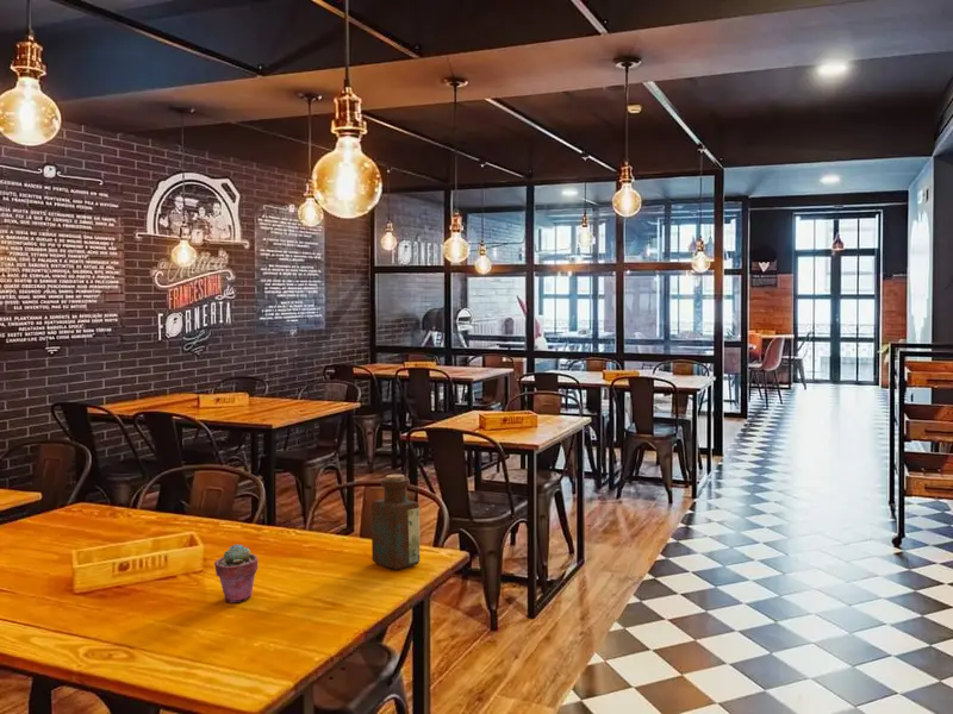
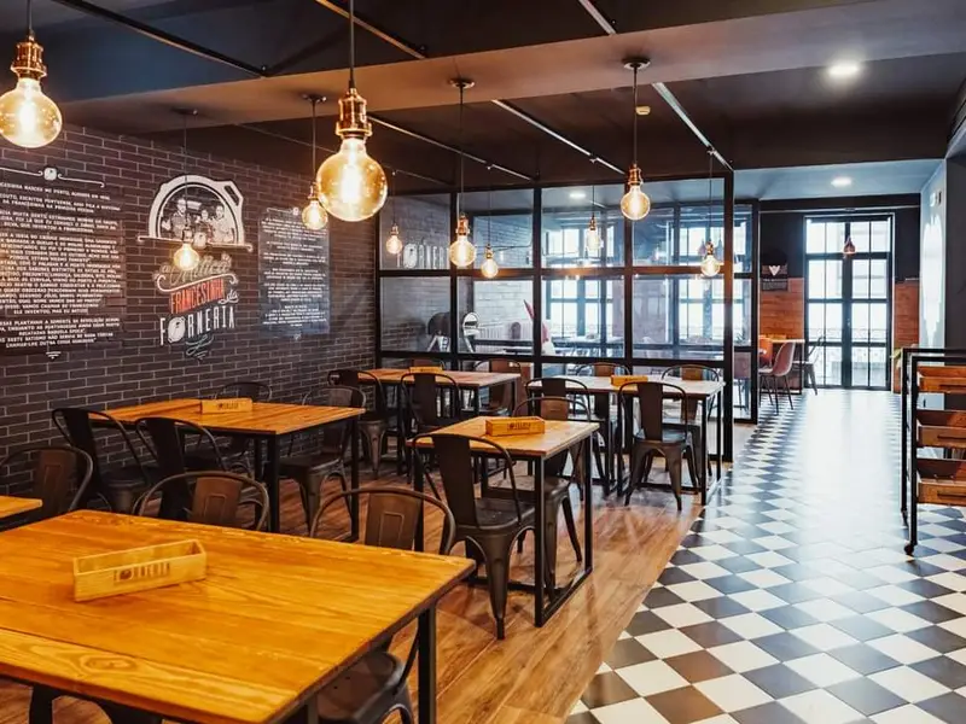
- bottle (394, 519)
- potted succulent (236, 570)
